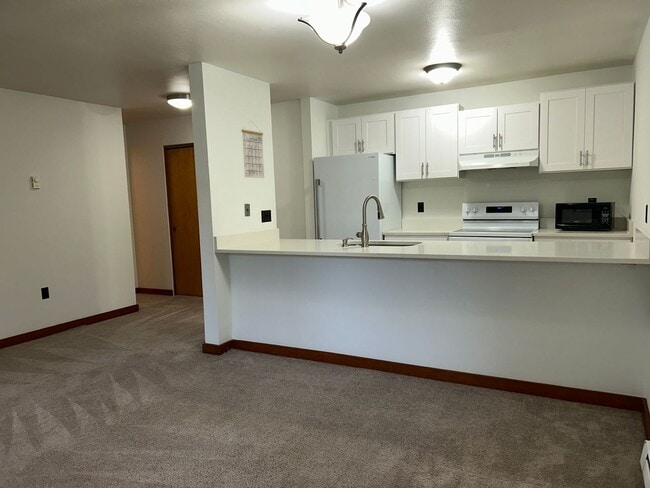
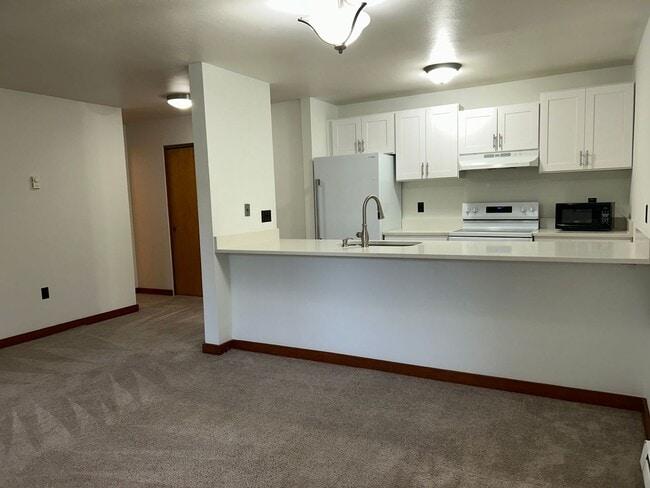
- calendar (253, 149)
